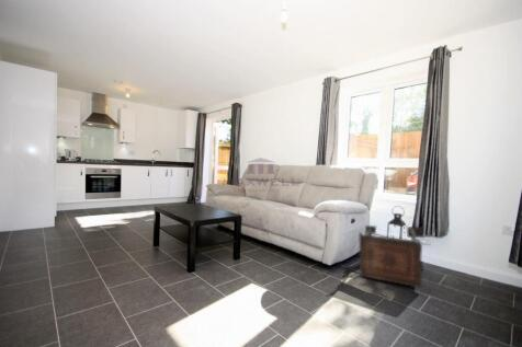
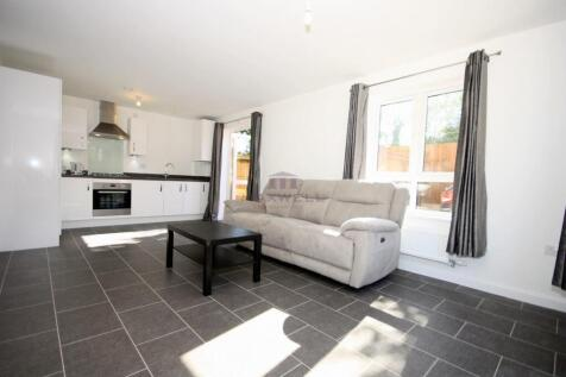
- lantern (400, 231)
- side table (392, 250)
